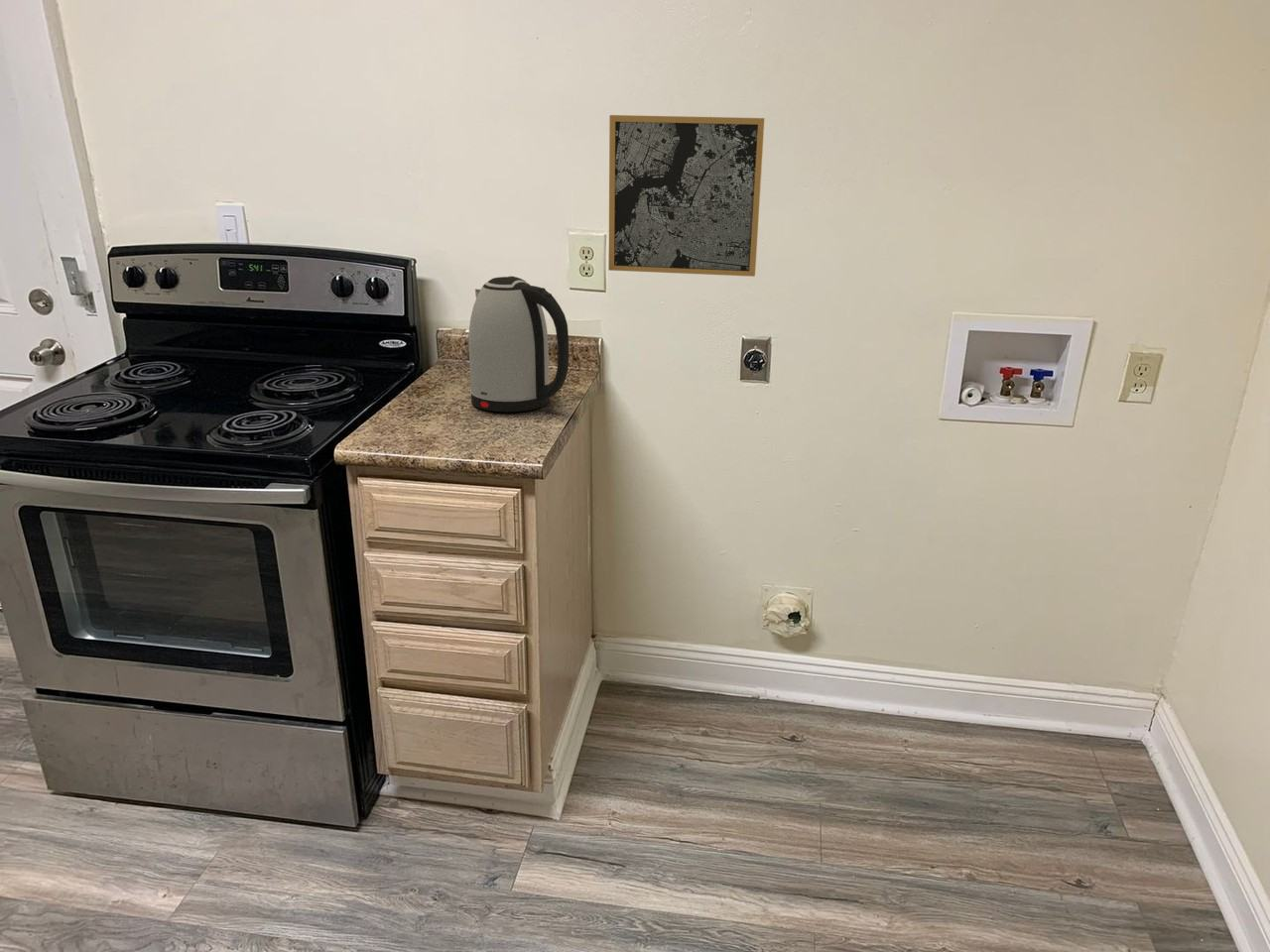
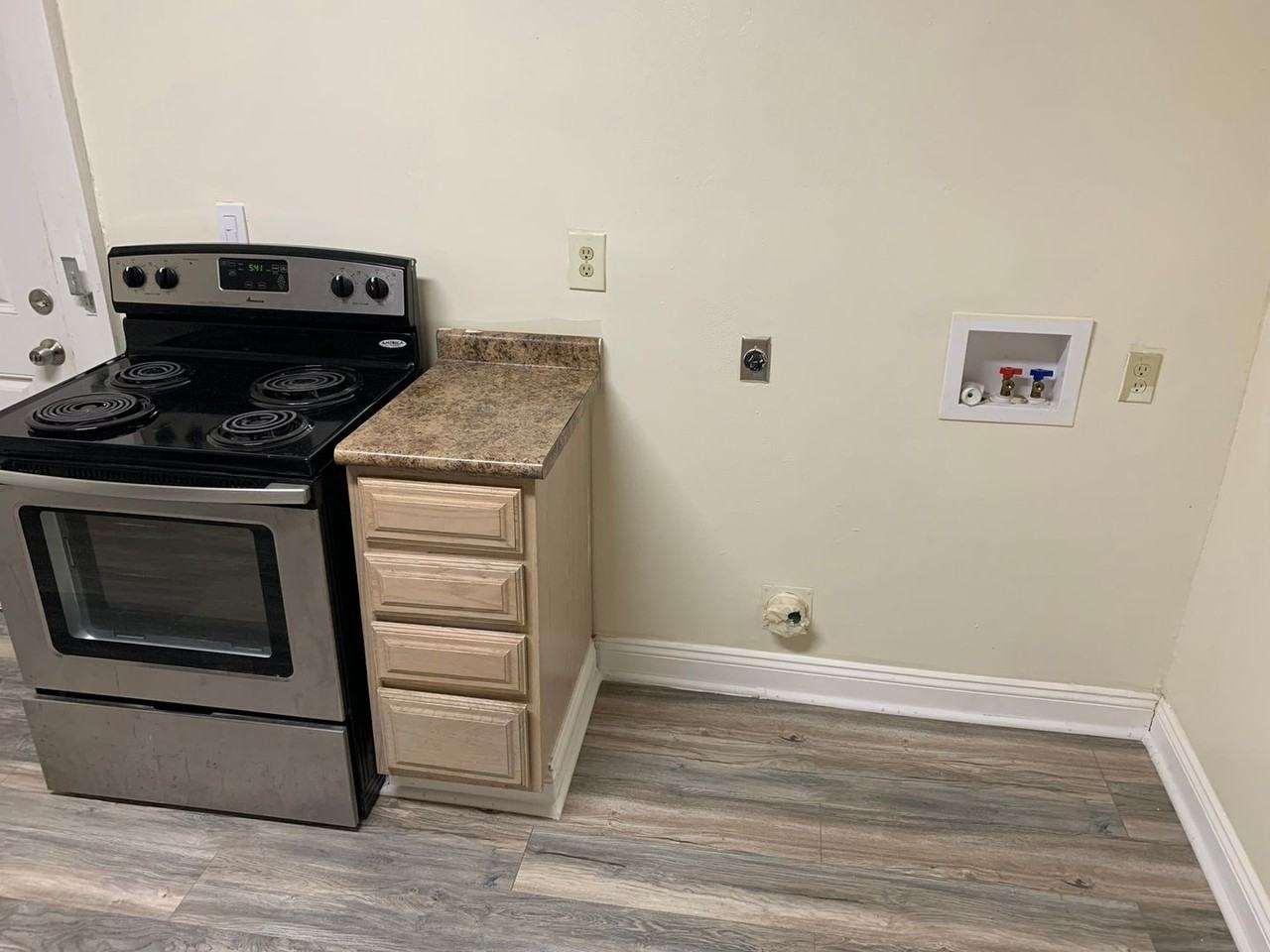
- kettle (520, 342)
- wall art (684, 196)
